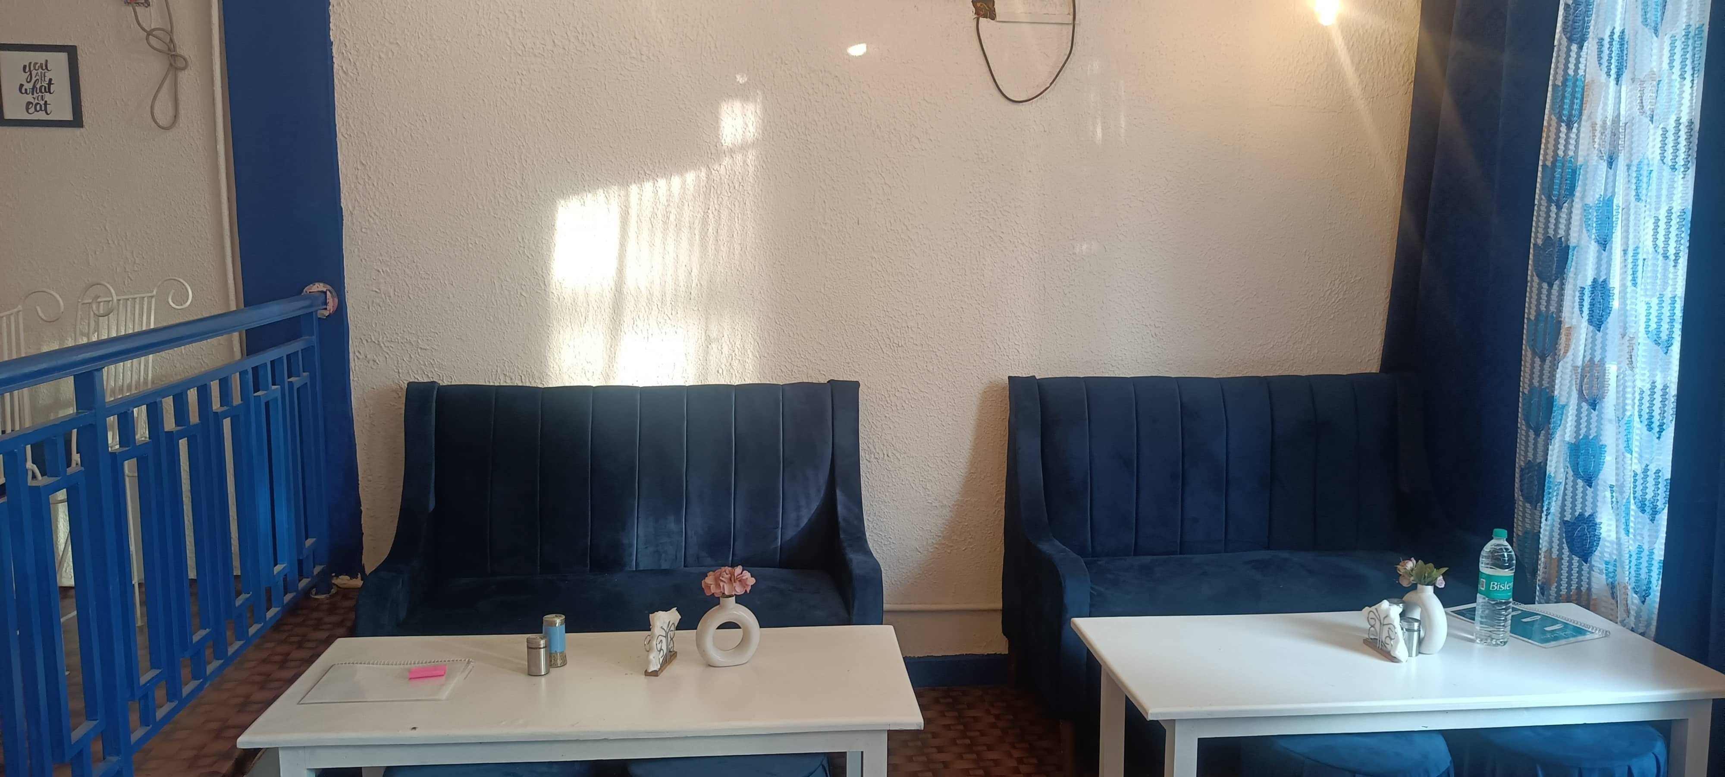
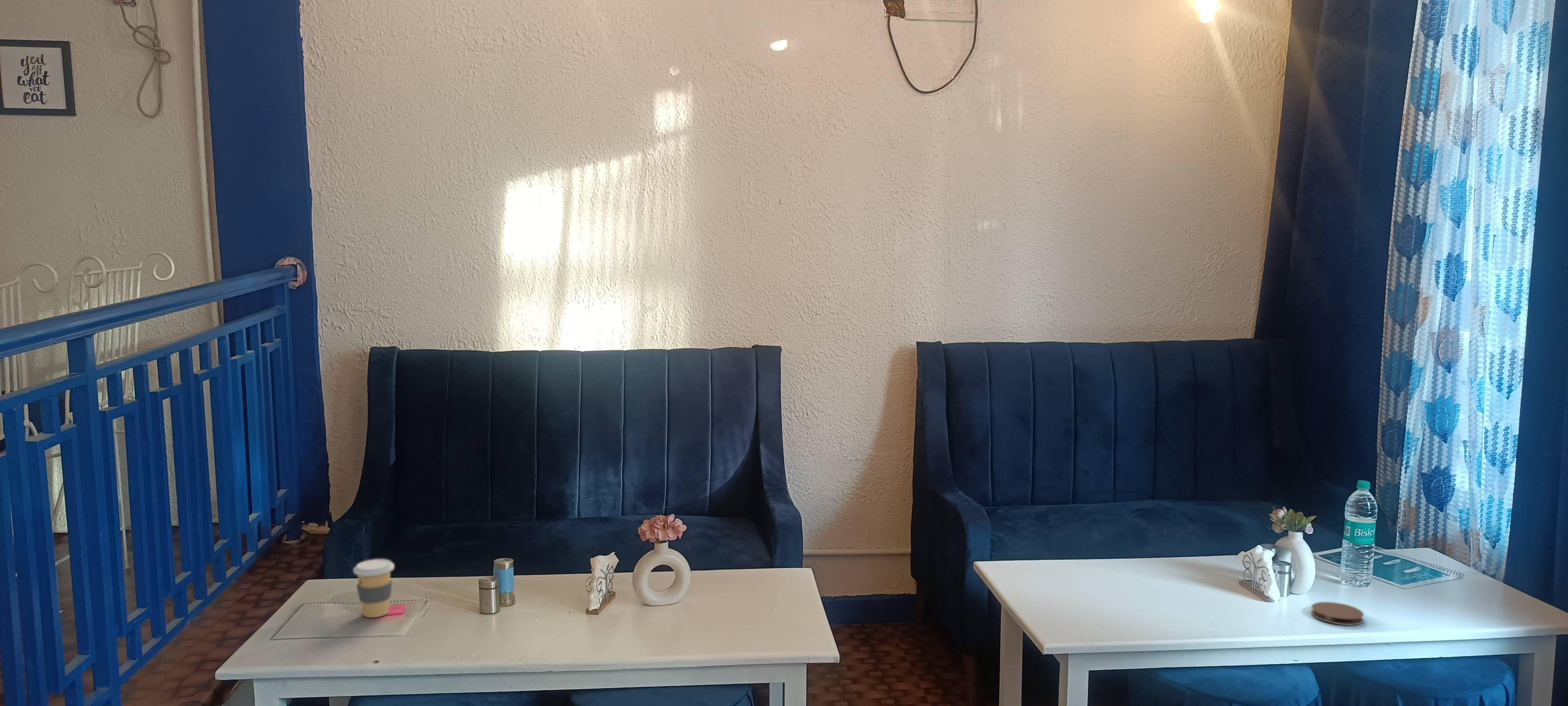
+ coffee cup (375, 589)
+ coaster (1337, 613)
